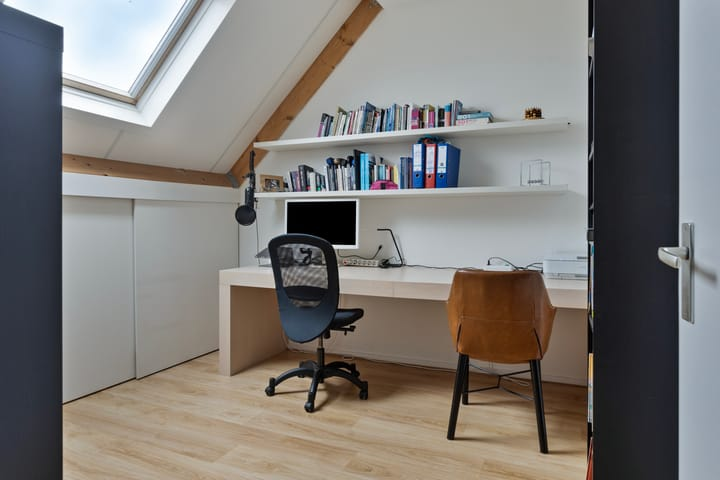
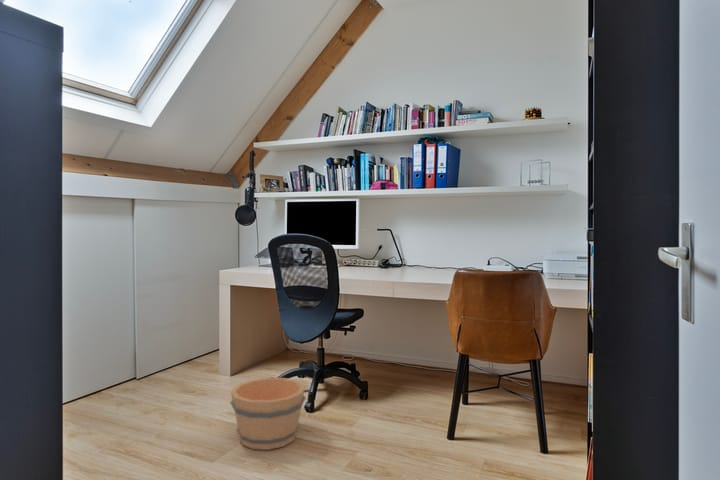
+ bucket (268, 412)
